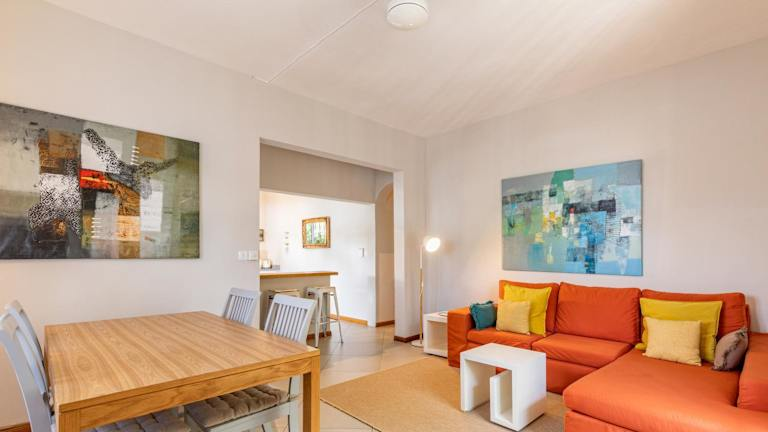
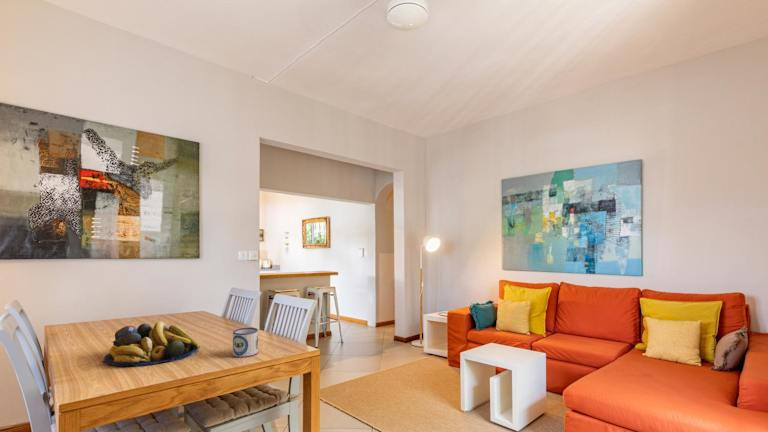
+ mug (246, 340)
+ fruit bowl (153, 338)
